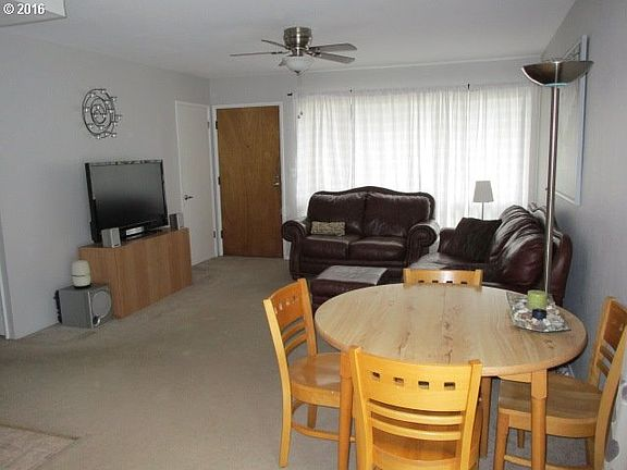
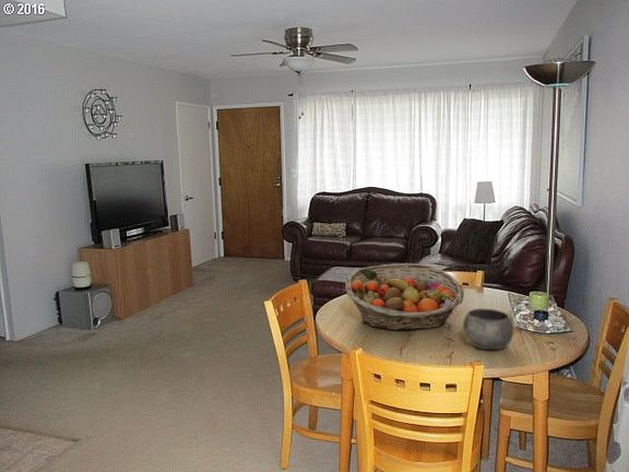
+ bowl (487, 329)
+ fruit basket (403, 295)
